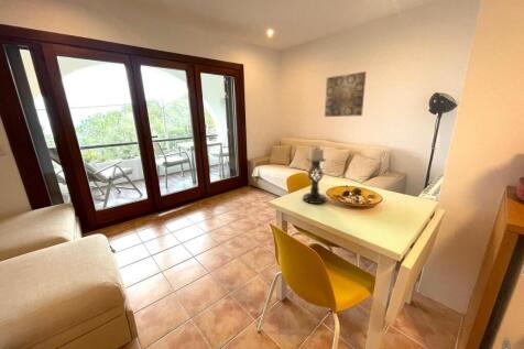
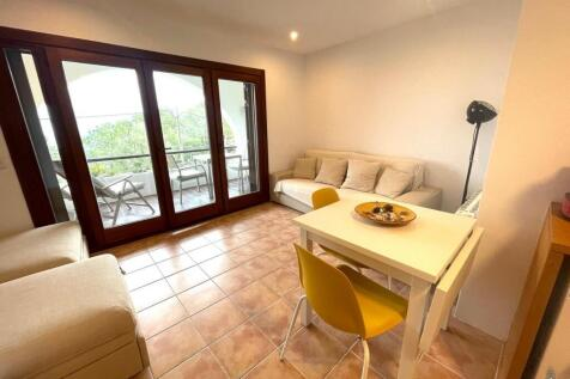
- wall art (343, 96)
- candle holder (315, 174)
